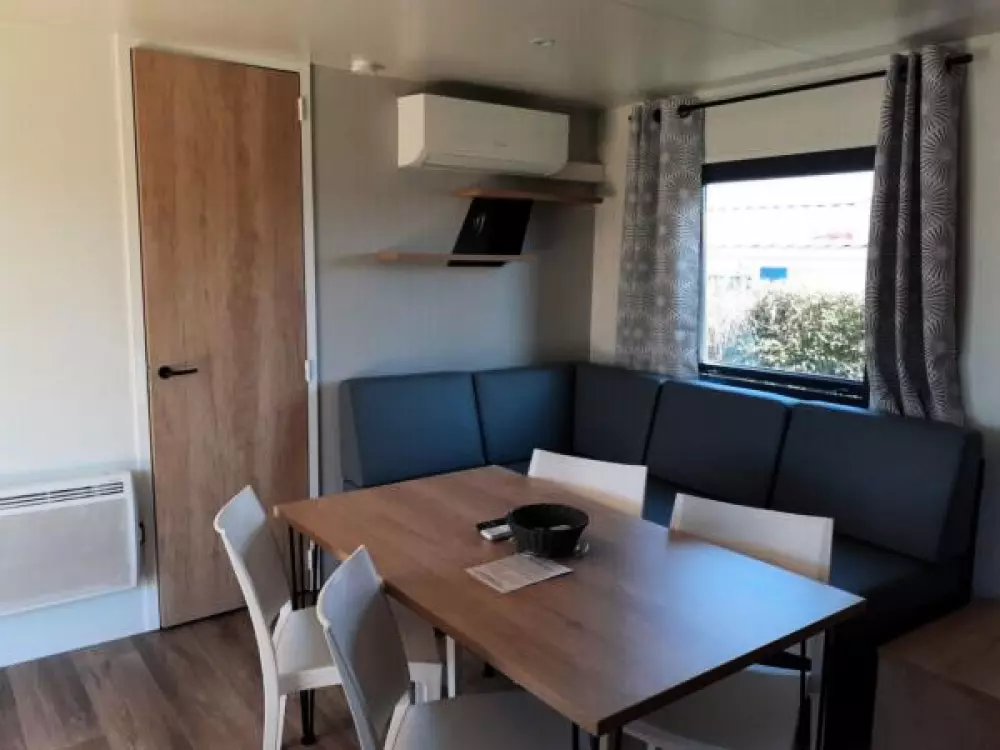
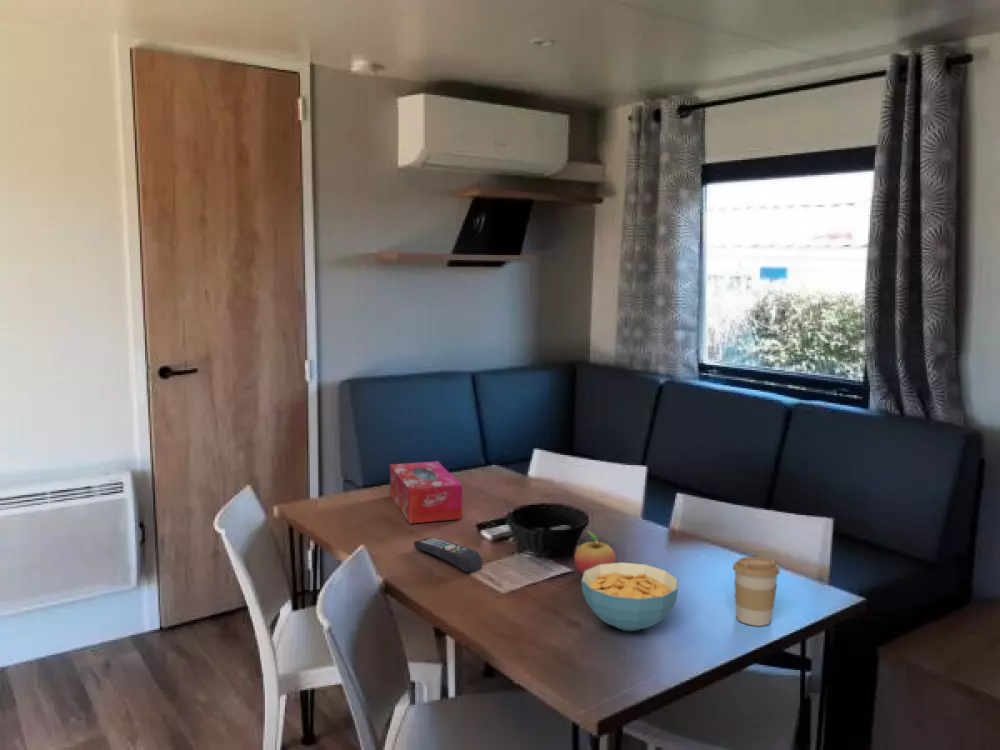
+ coffee cup (755, 588)
+ cereal bowl (629, 602)
+ remote control (447, 551)
+ fruit (595, 556)
+ tissue box (424, 490)
